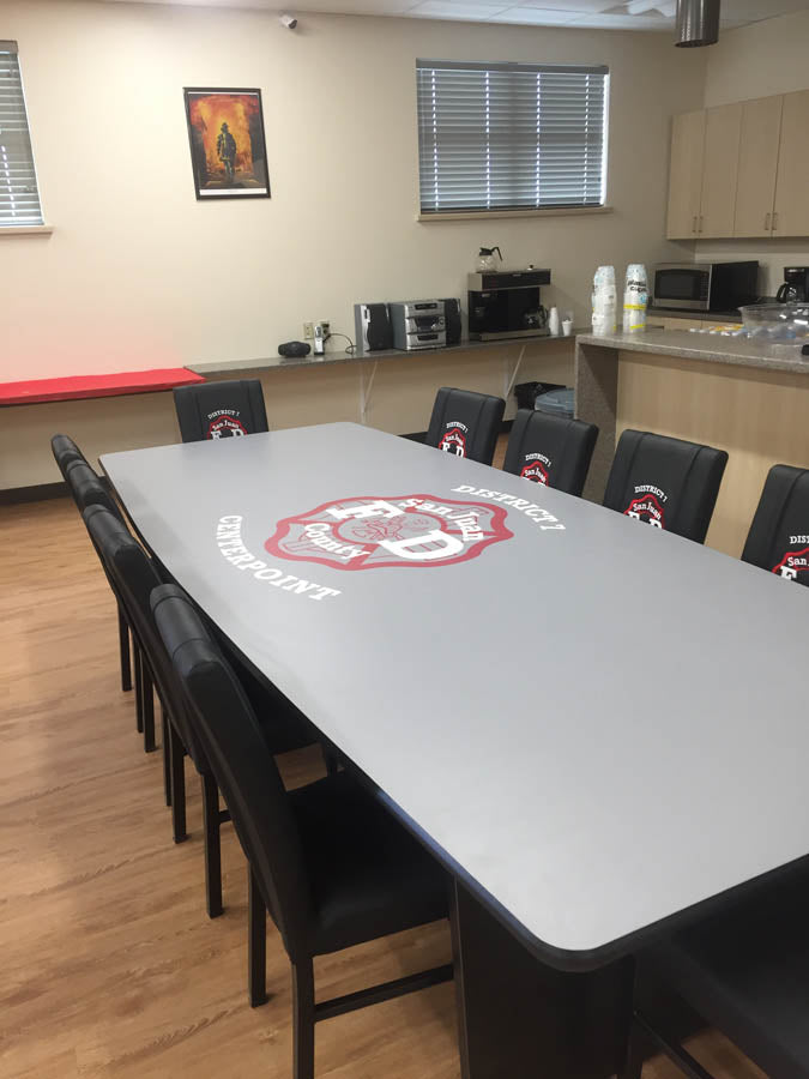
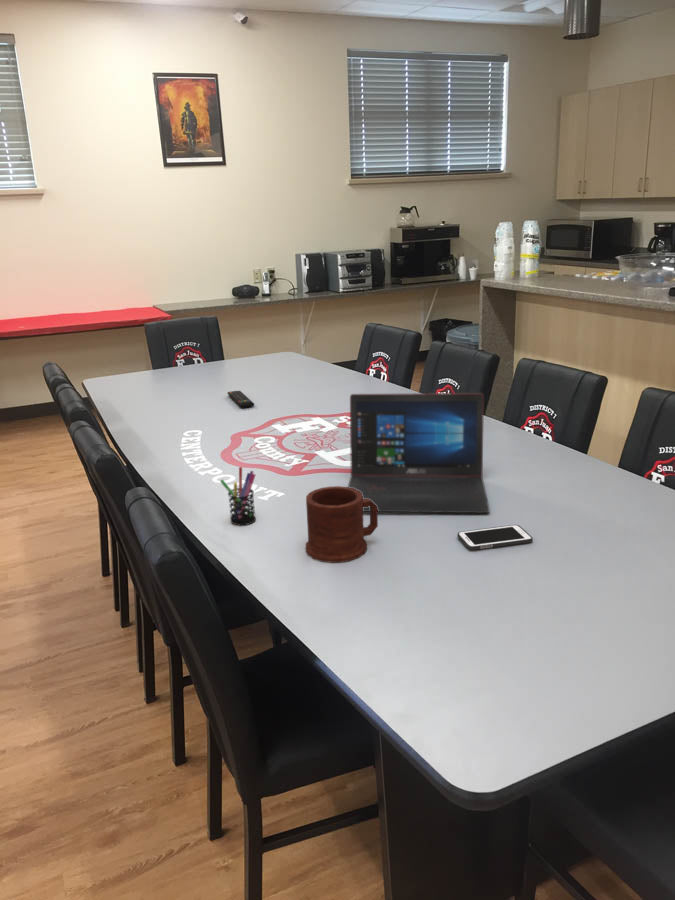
+ remote control (240, 399)
+ laptop (415, 450)
+ mug (341, 522)
+ pen holder (238, 495)
+ cell phone (494, 537)
